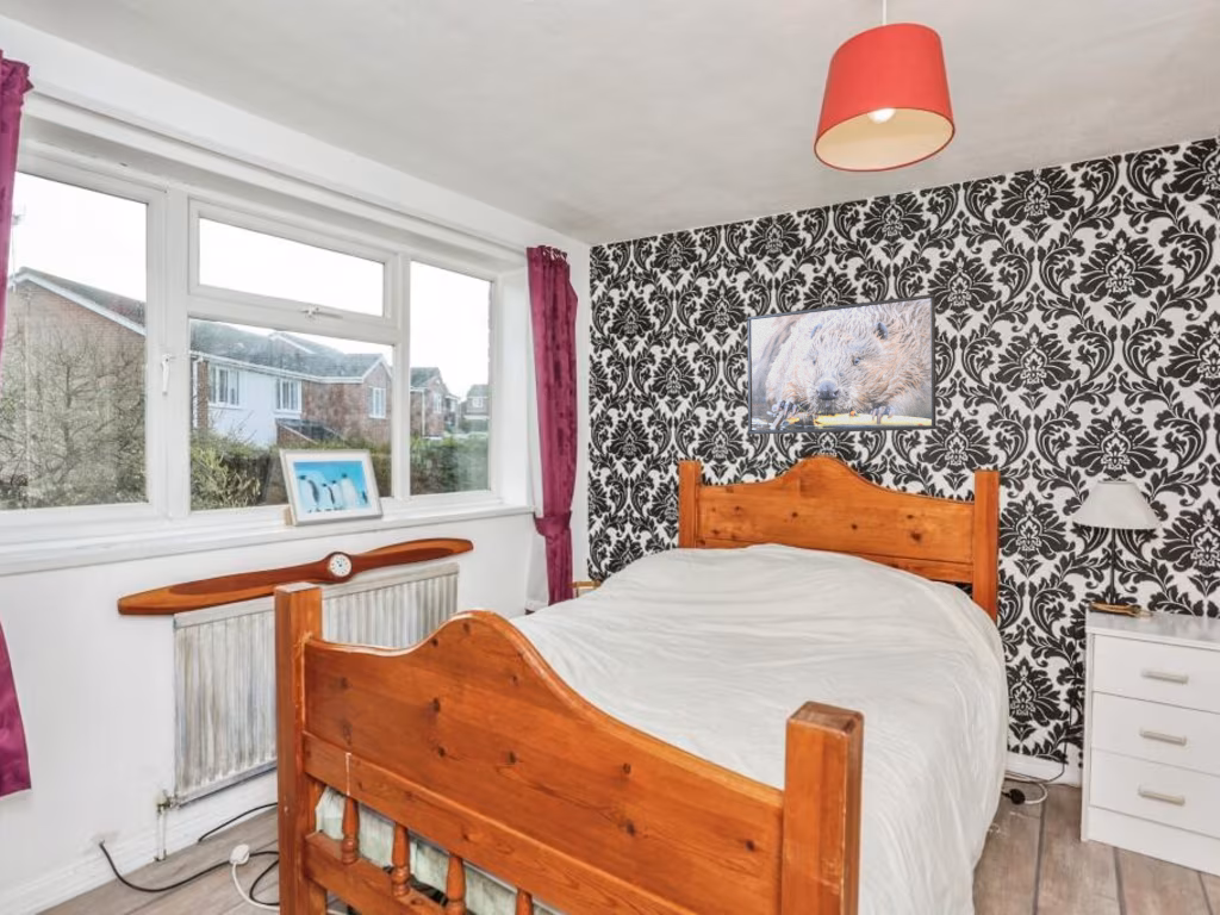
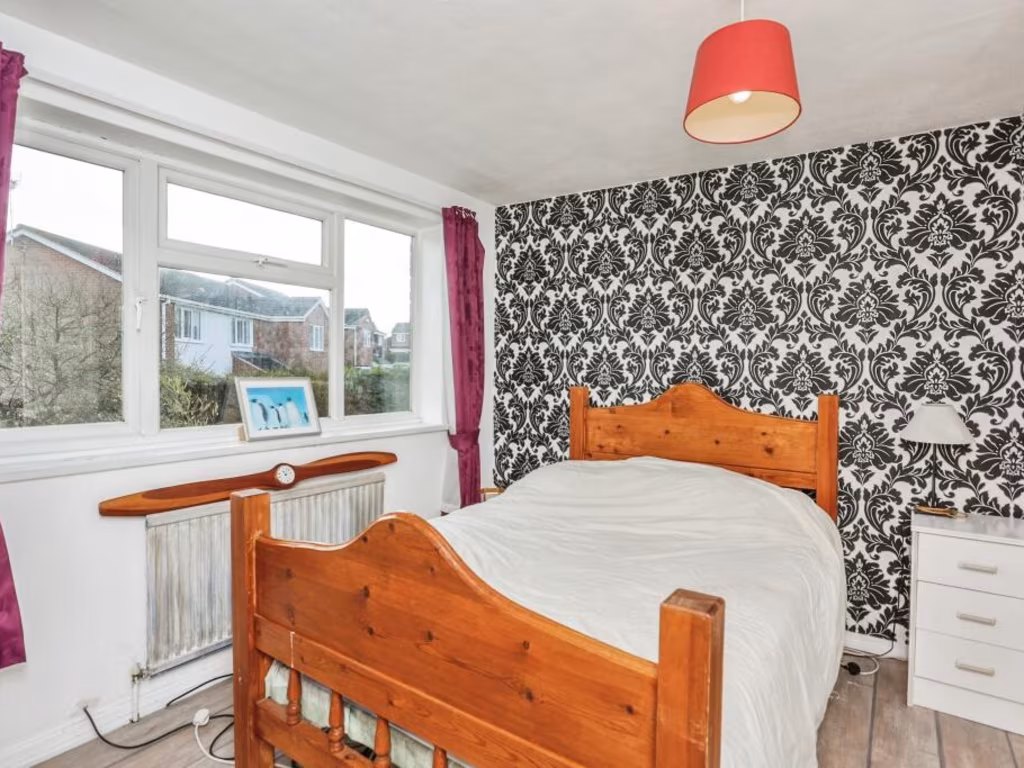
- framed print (834, 368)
